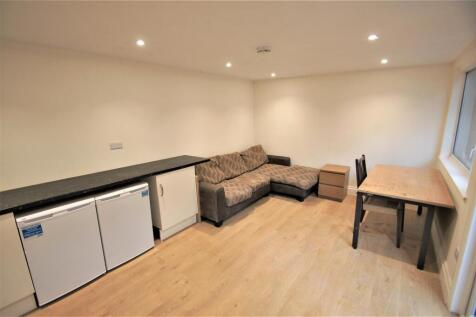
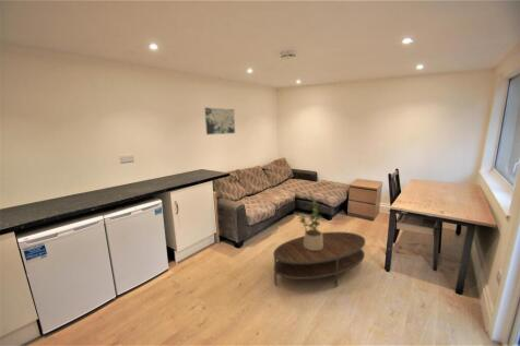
+ coffee table (320, 259)
+ wall art (221, 121)
+ potted plant (310, 224)
